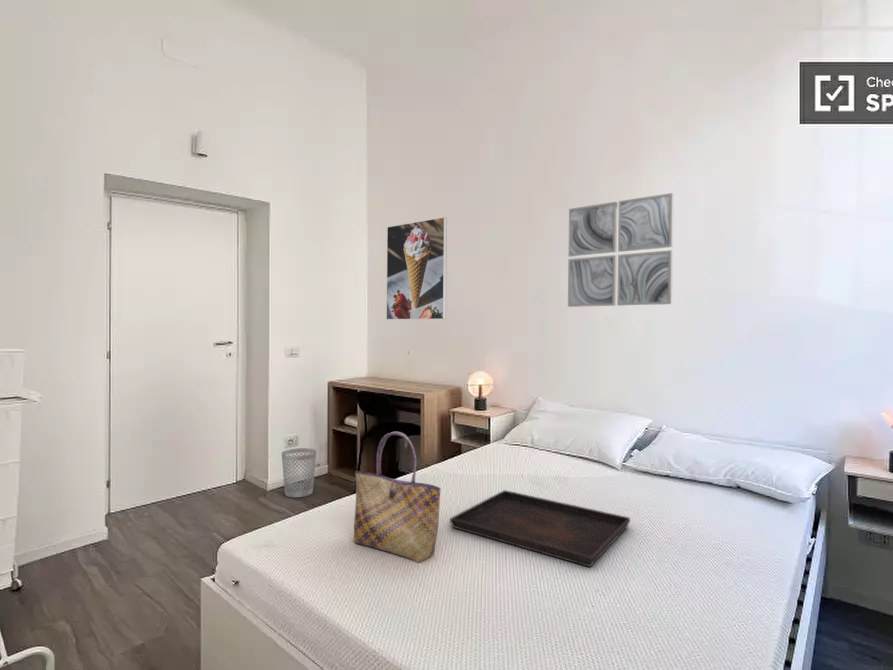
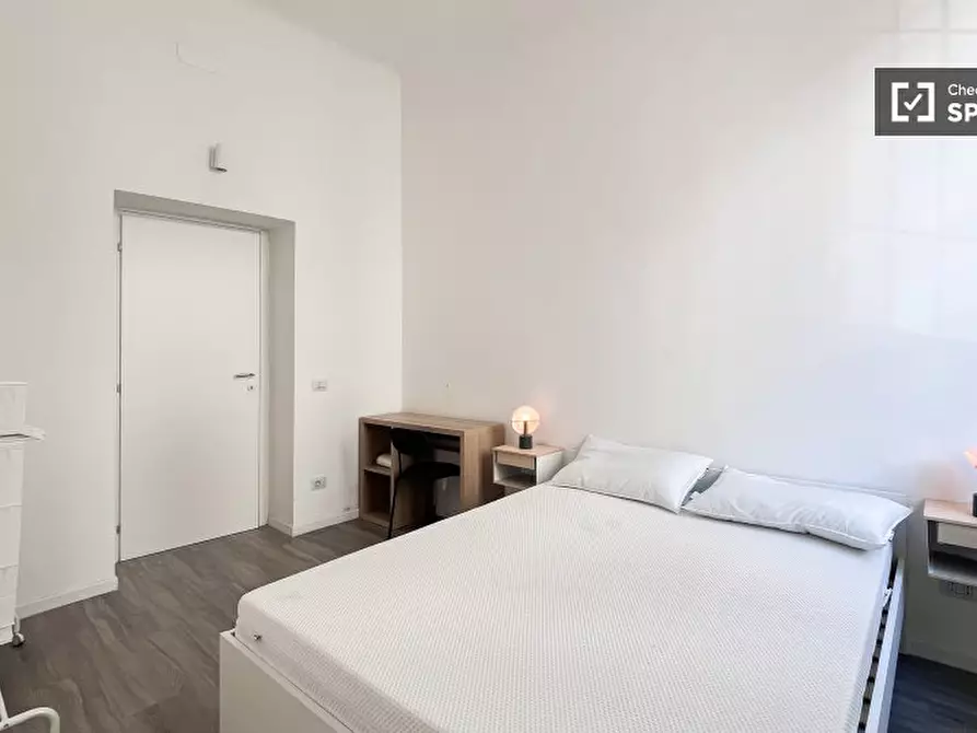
- tote bag (393, 491)
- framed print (415, 271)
- serving tray (540, 522)
- wastebasket (299, 472)
- wall art (616, 252)
